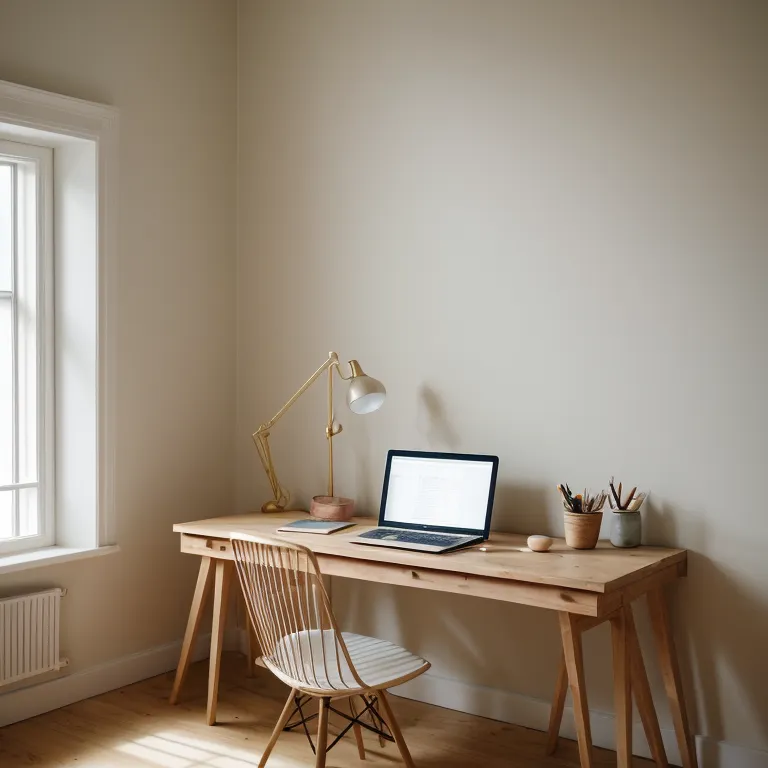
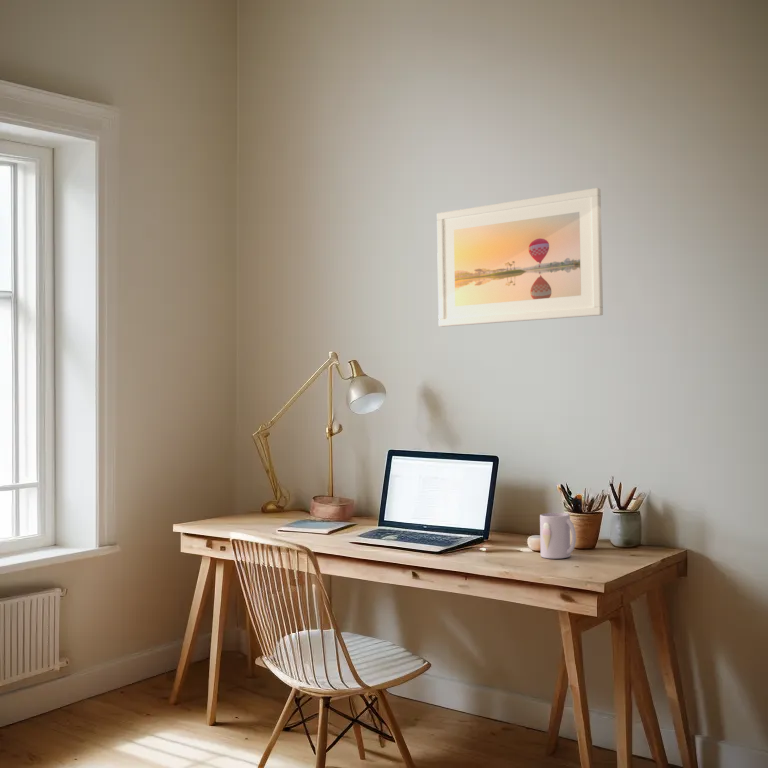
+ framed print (515, 261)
+ mug (559, 535)
